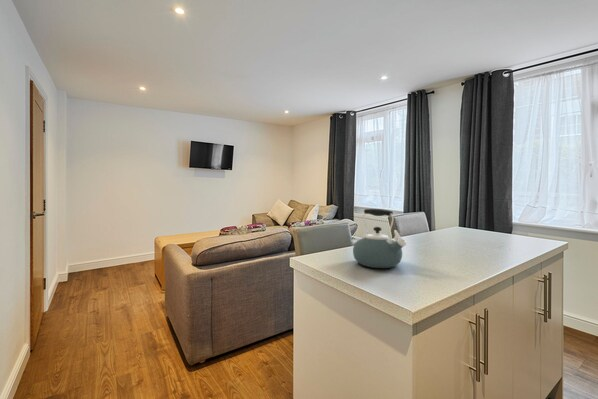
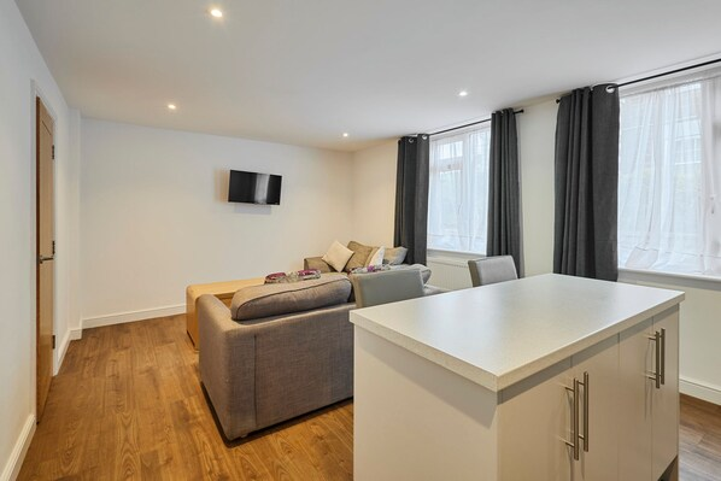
- kettle (380, 237)
